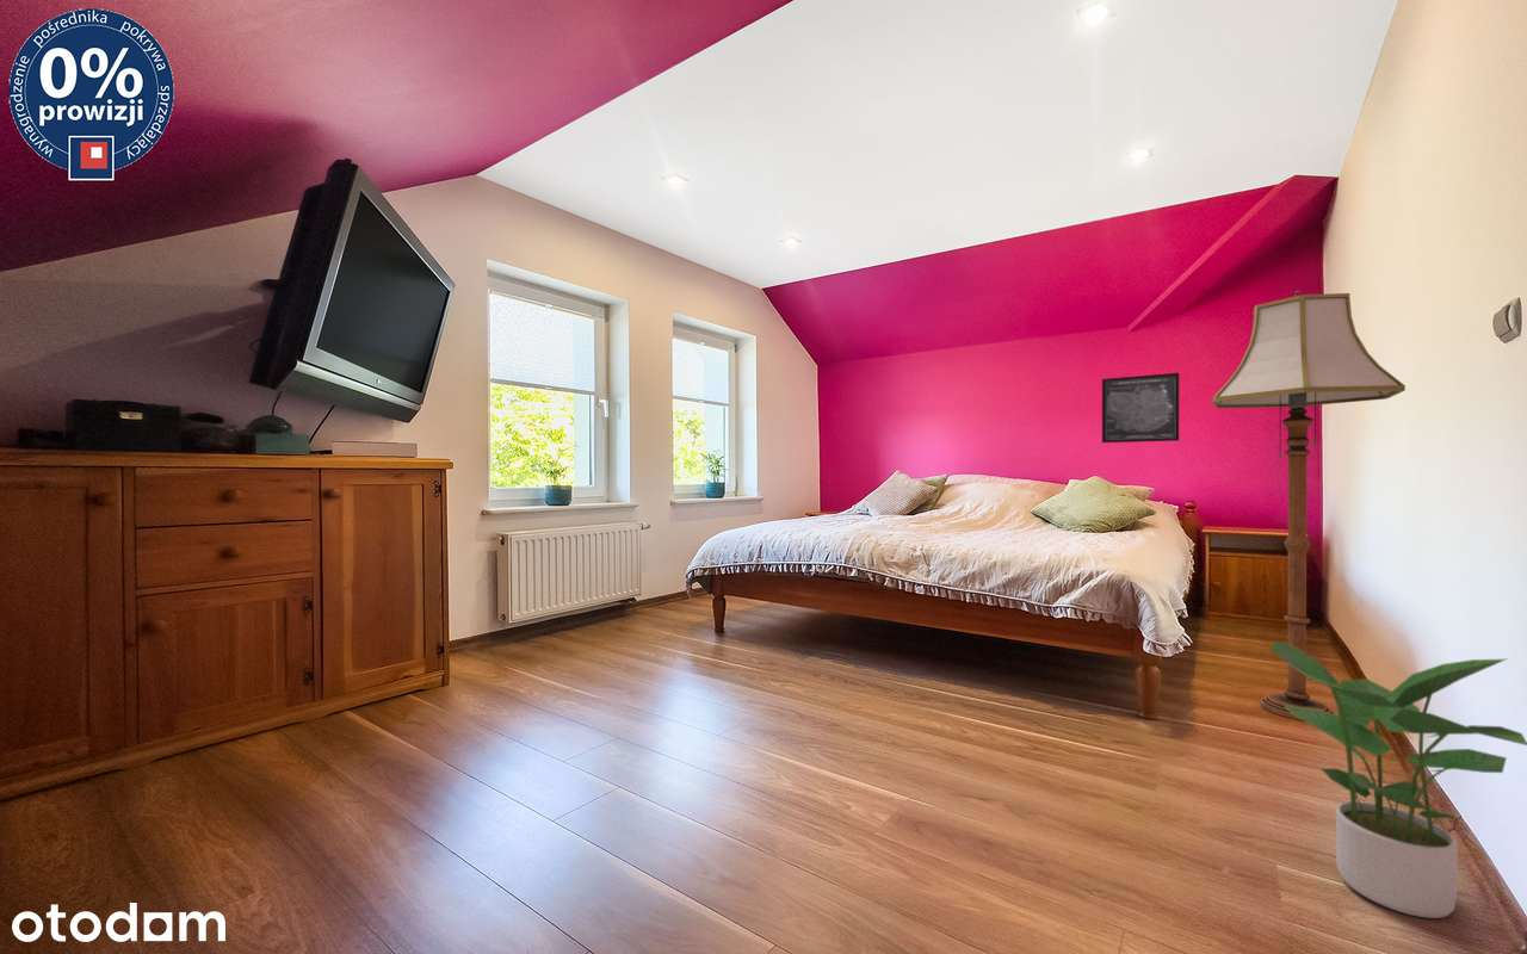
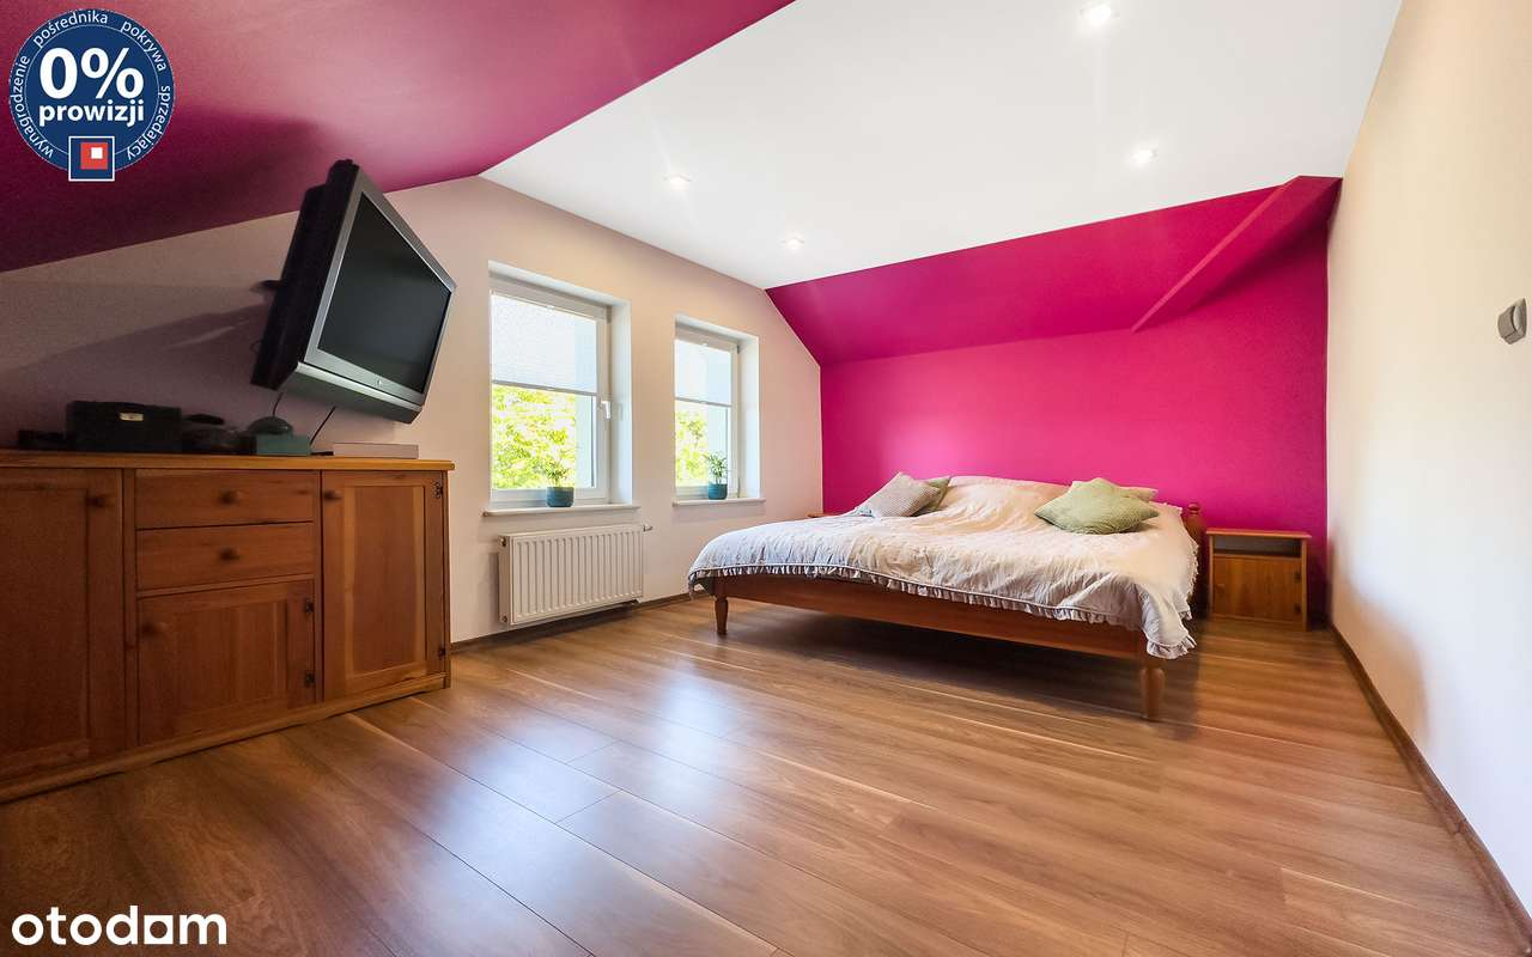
- potted plant (1377, 761)
- wall art (1139, 408)
- floor lamp (1298, 501)
